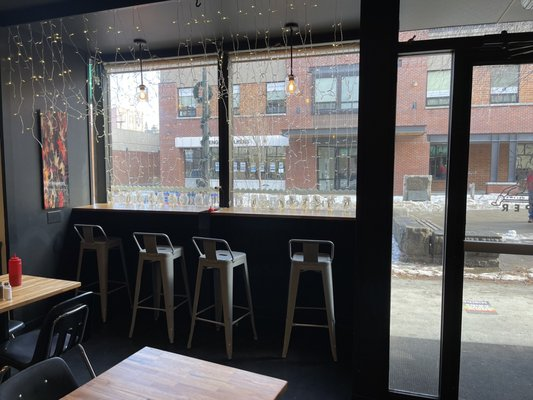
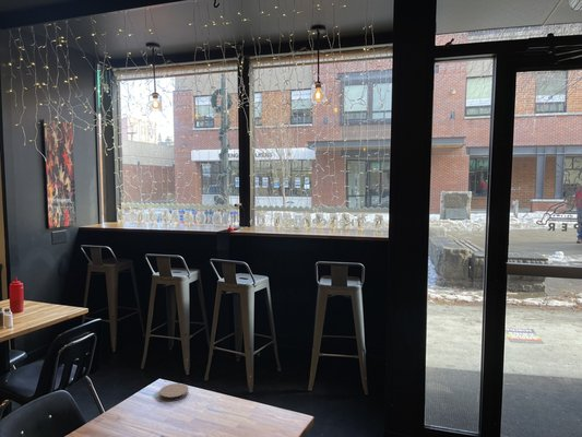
+ coaster (174, 391)
